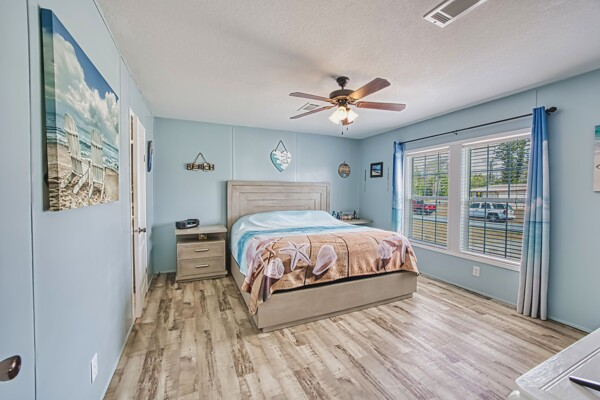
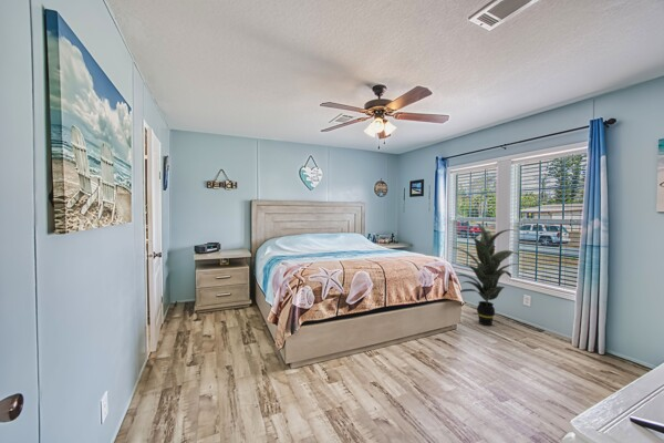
+ indoor plant (485, 272)
